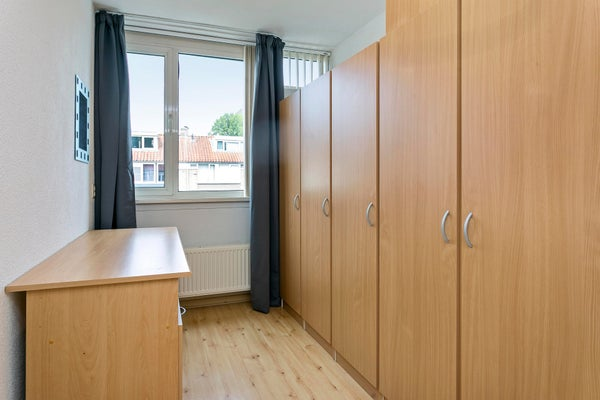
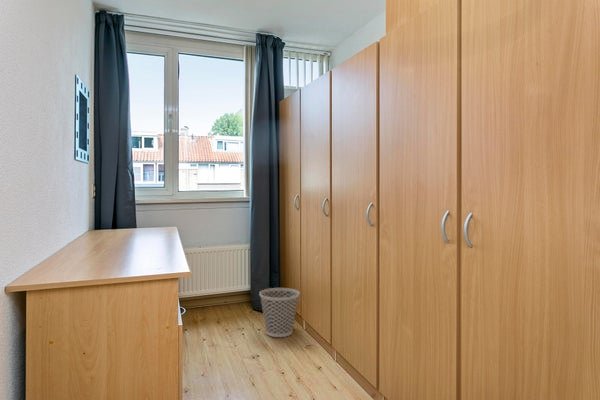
+ wastebasket (279, 312)
